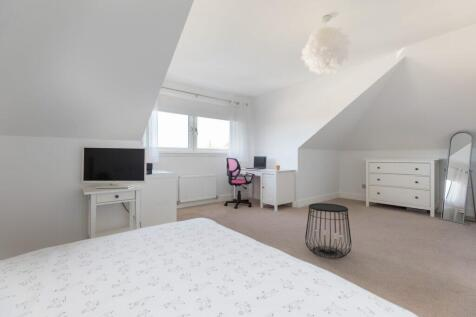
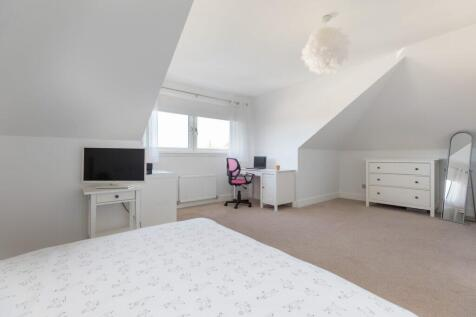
- side table (330, 229)
